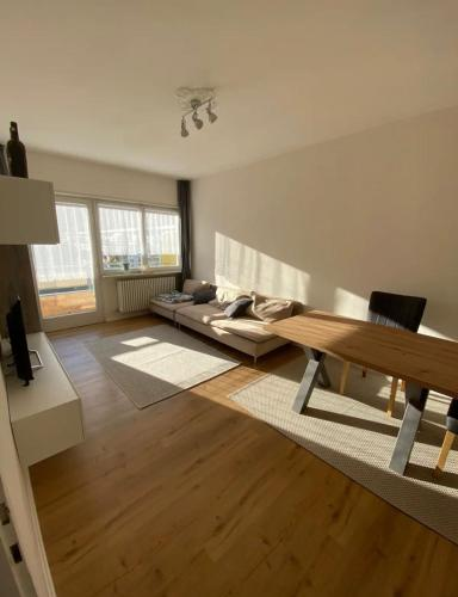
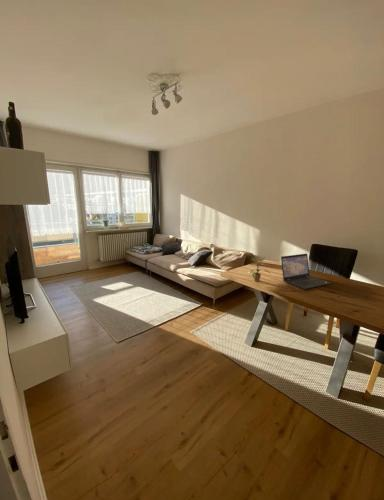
+ laptop (305, 270)
+ potted plant (258, 269)
